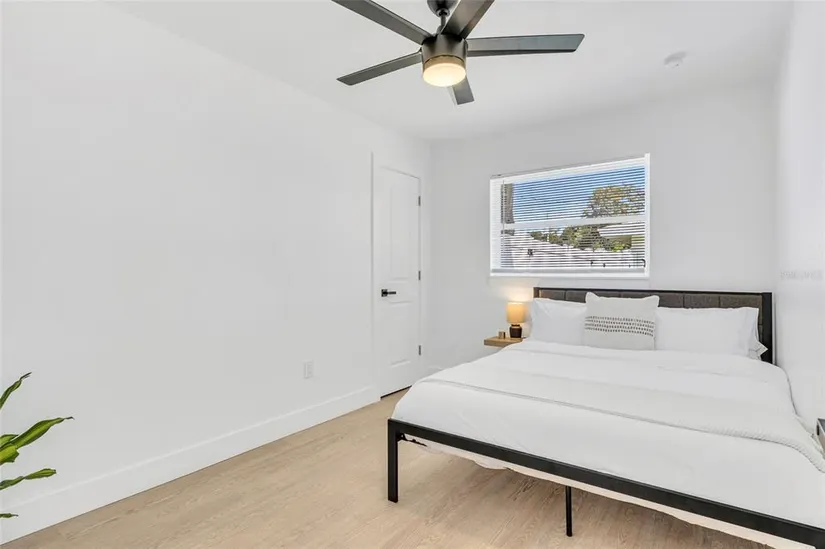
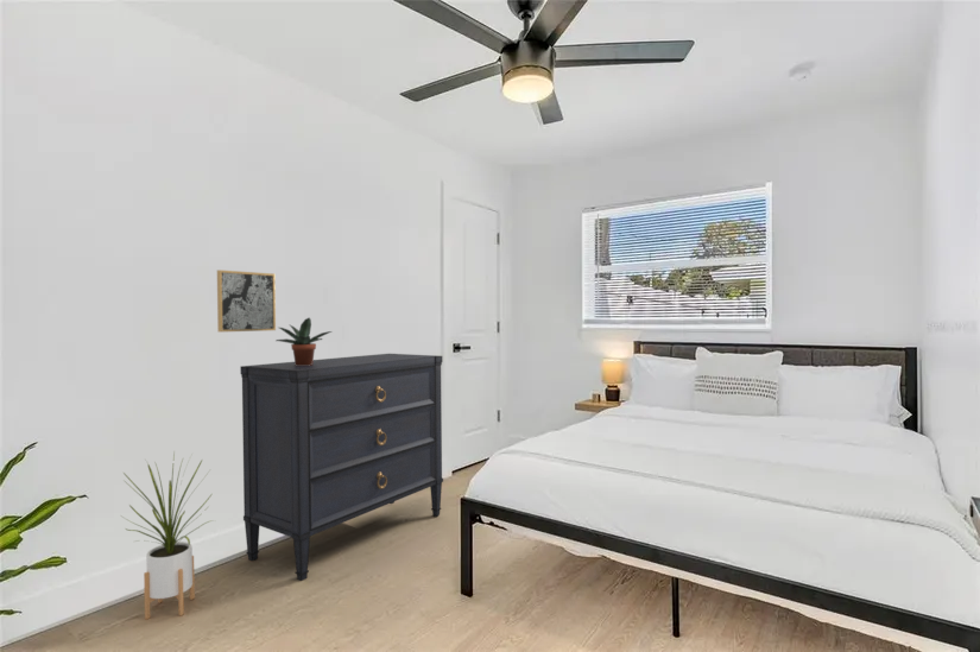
+ house plant (169, 530)
+ wall art (247, 300)
+ potted plant (303, 340)
+ dresser (353, 448)
